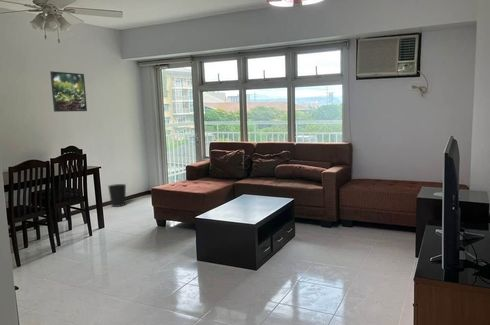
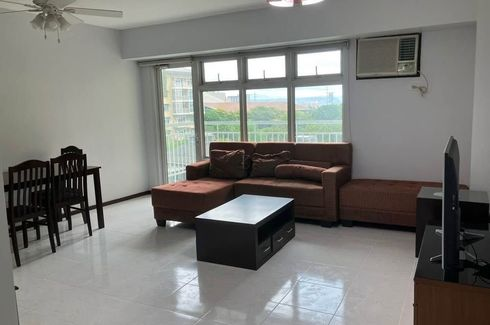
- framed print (69, 92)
- wastebasket (117, 195)
